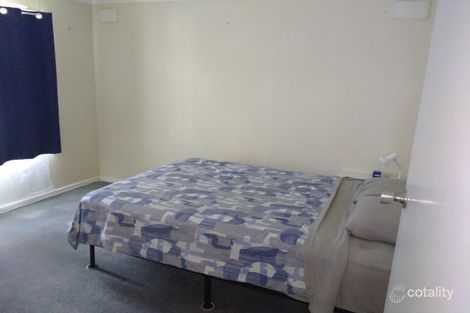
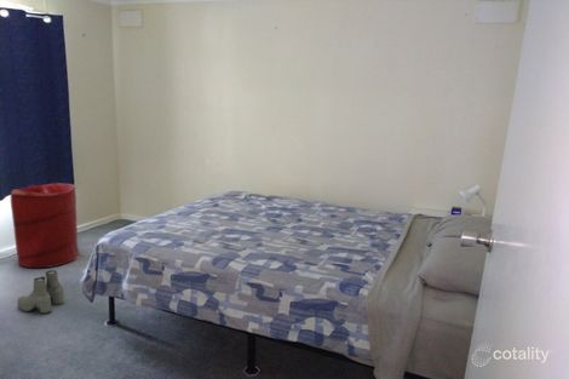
+ boots (40, 289)
+ laundry hamper (45, 222)
